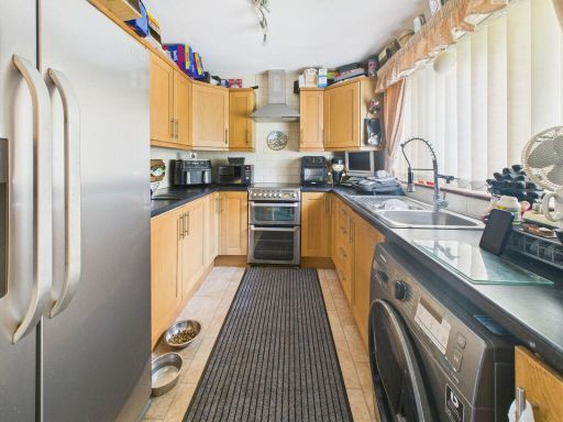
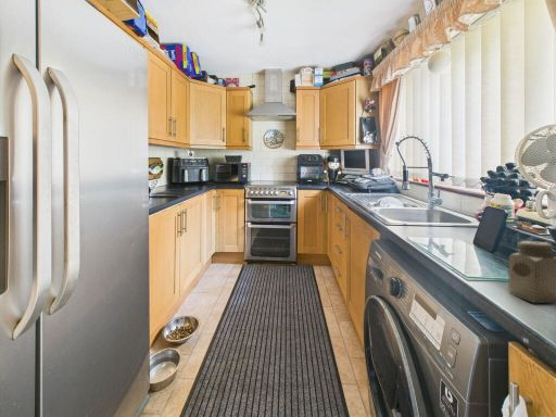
+ salt shaker (534, 269)
